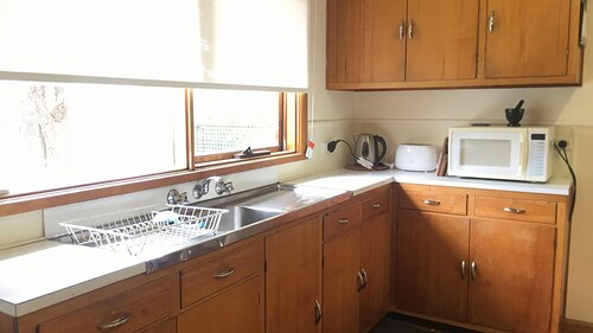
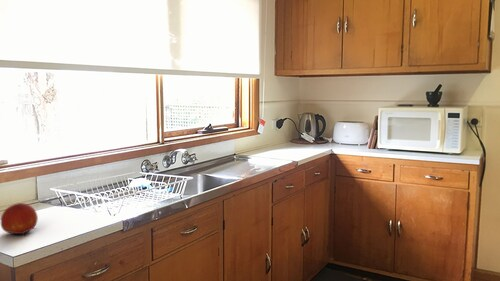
+ fruit (19, 217)
